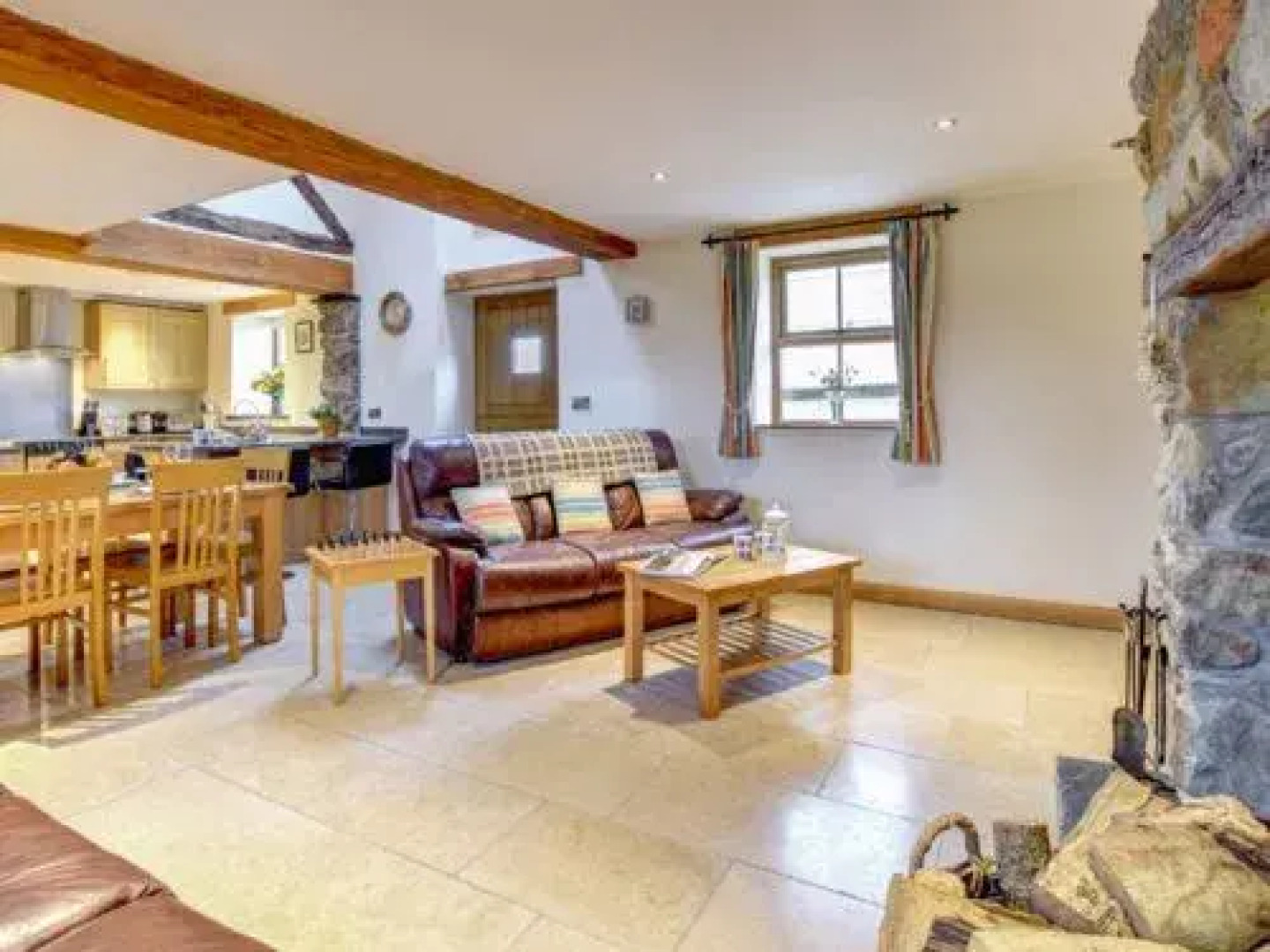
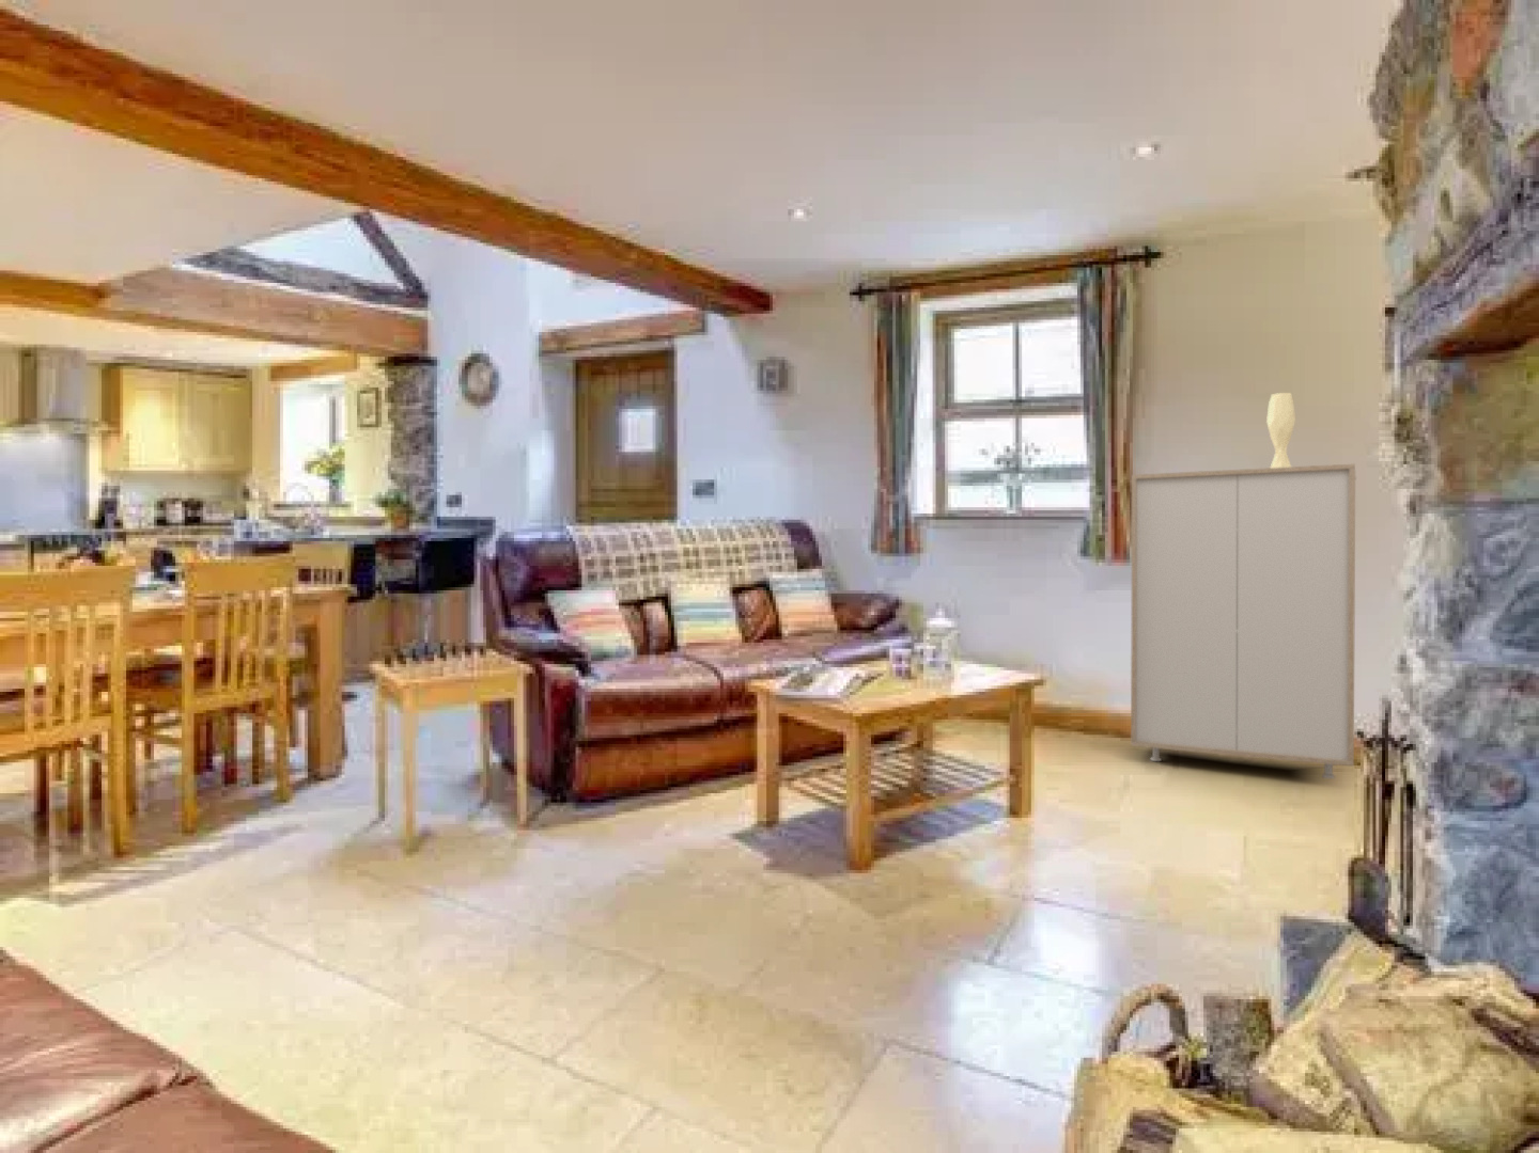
+ storage cabinet (1243, 618)
+ vase (1281, 432)
